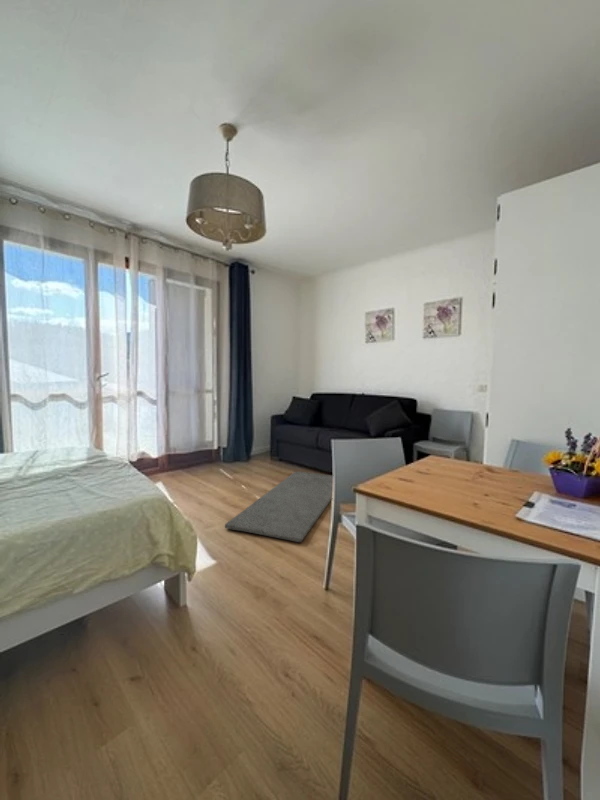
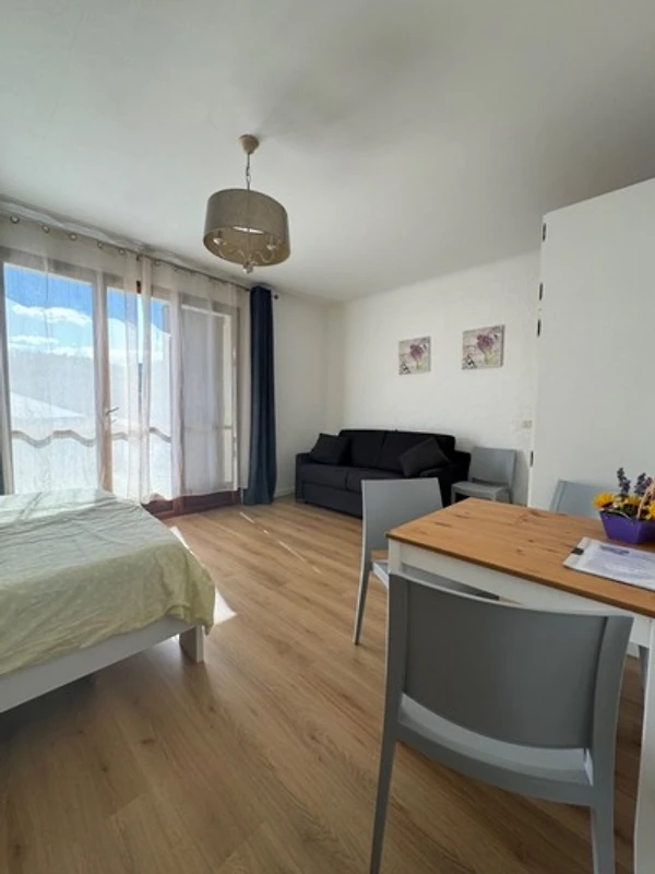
- rug (297, 497)
